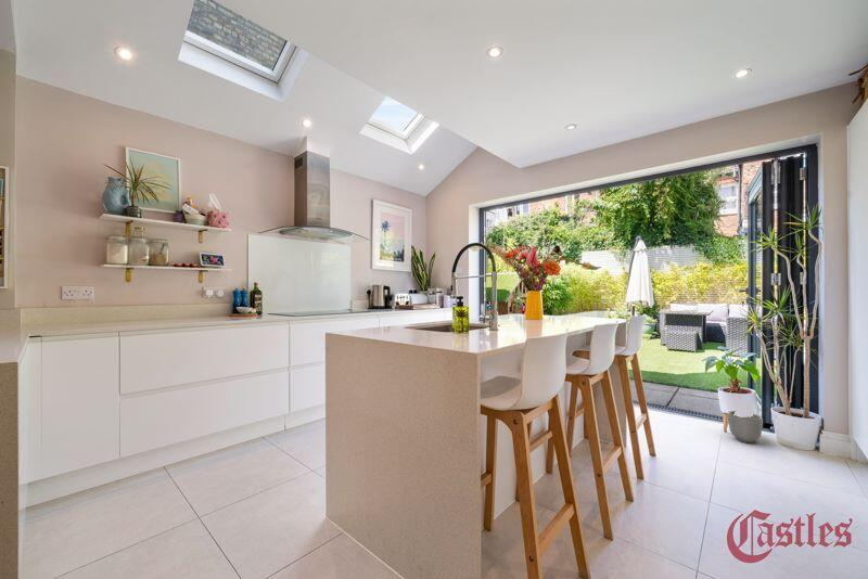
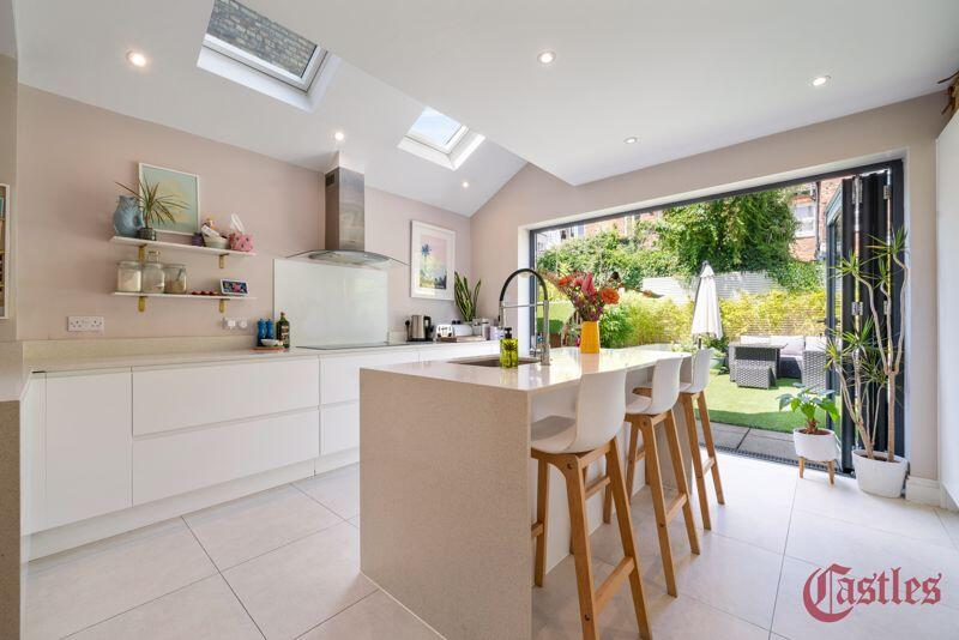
- planter (744, 427)
